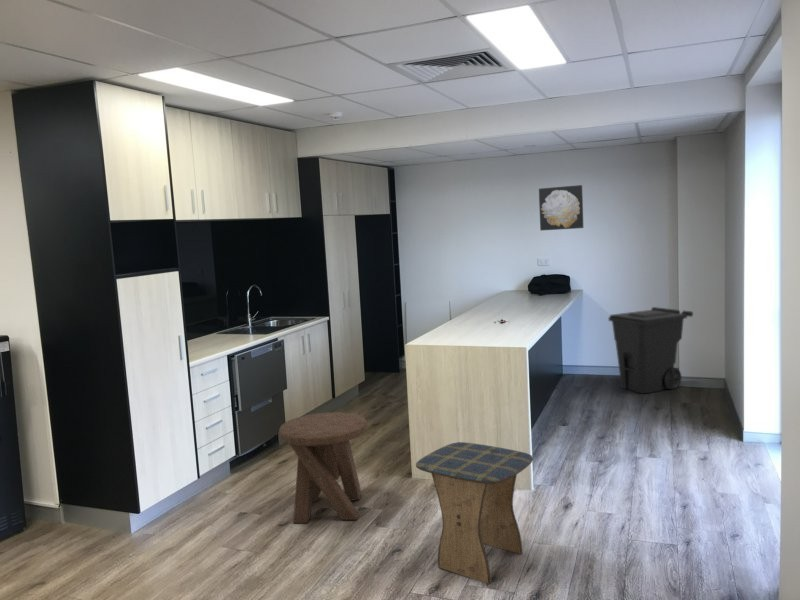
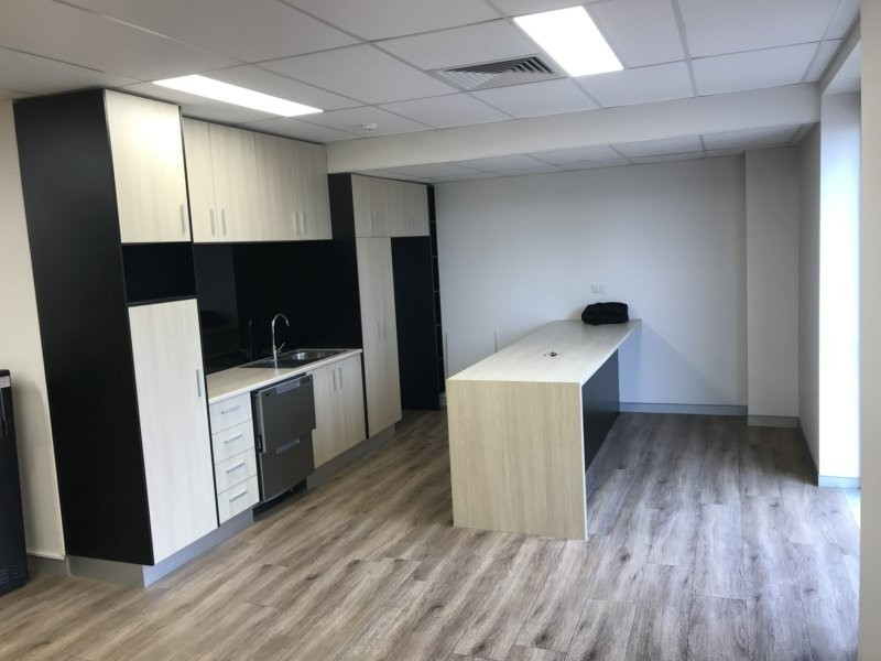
- stool (476, 509)
- music stool (326, 466)
- trash can (650, 349)
- wall art (561, 208)
